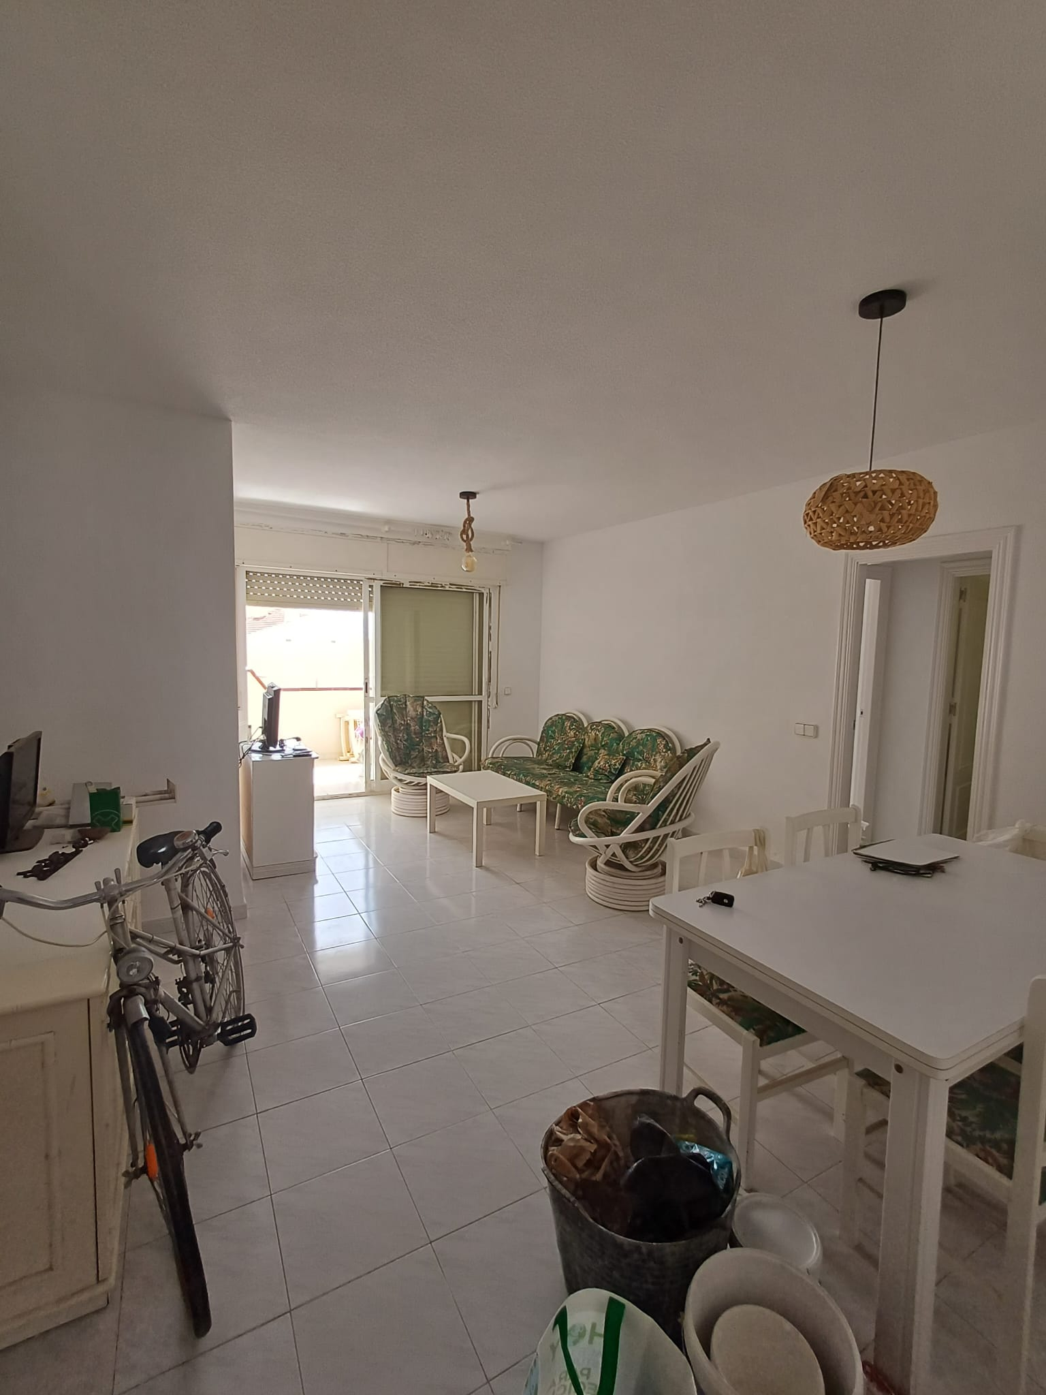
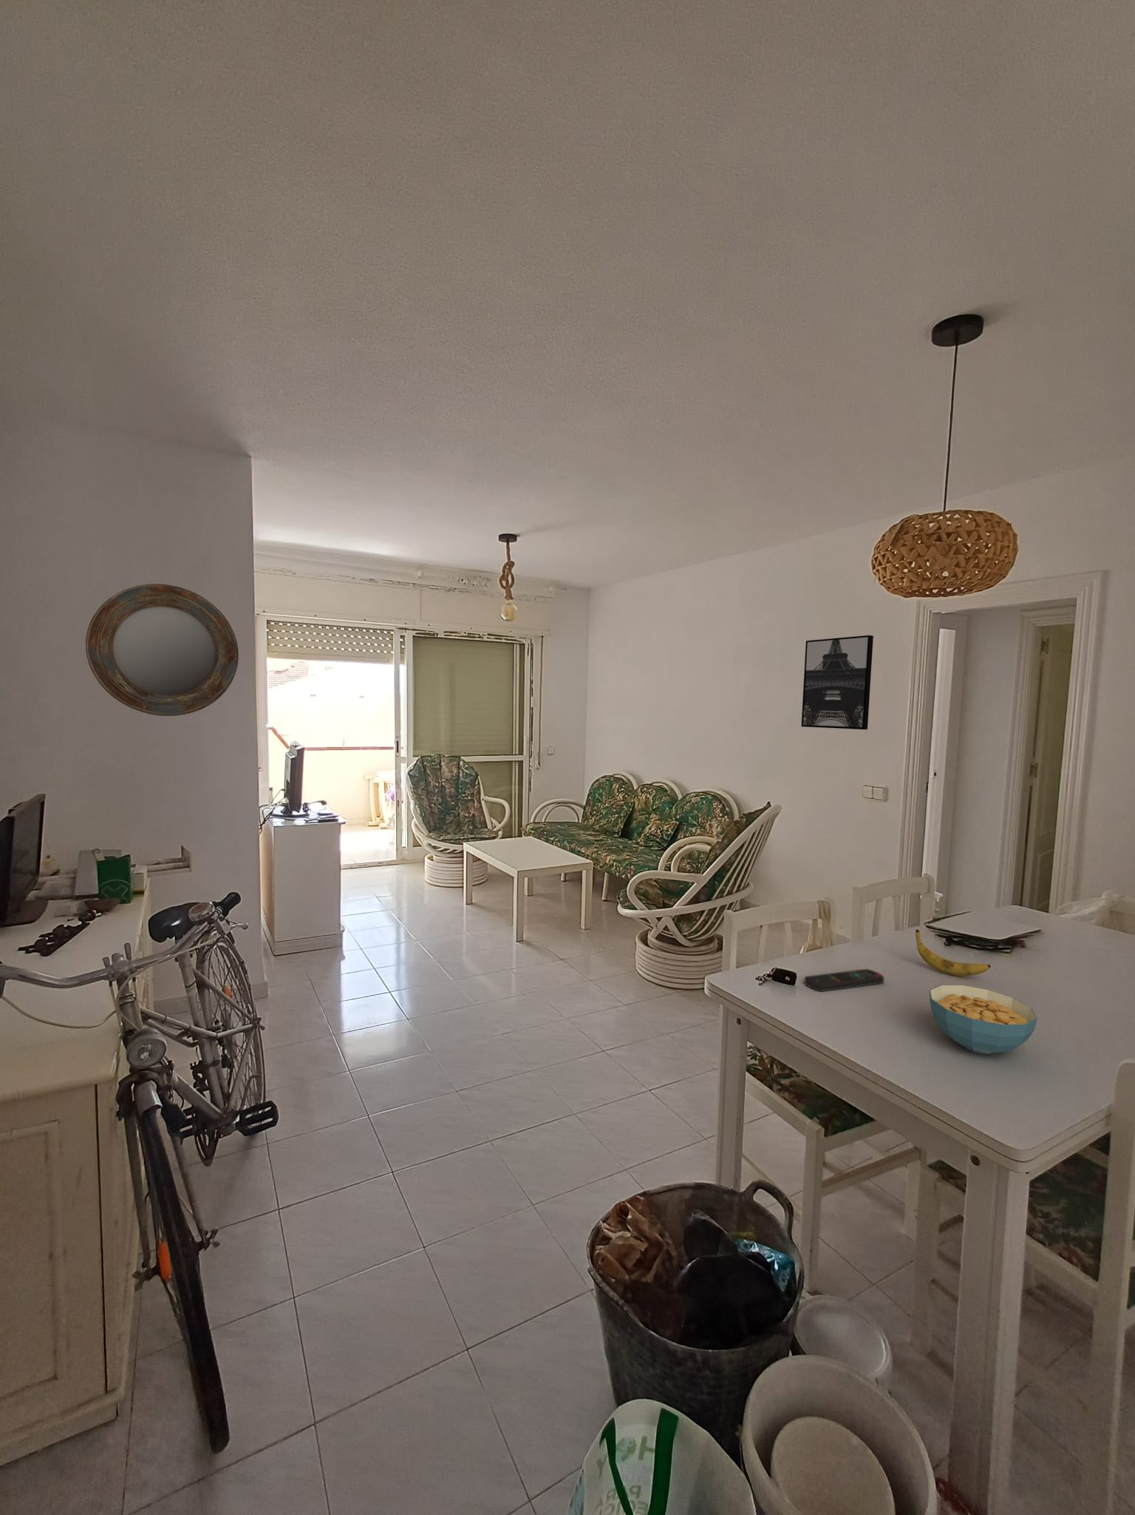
+ banana (949, 960)
+ cereal bowl (979, 1025)
+ home mirror (166, 650)
+ wall art (835, 682)
+ remote control (844, 979)
